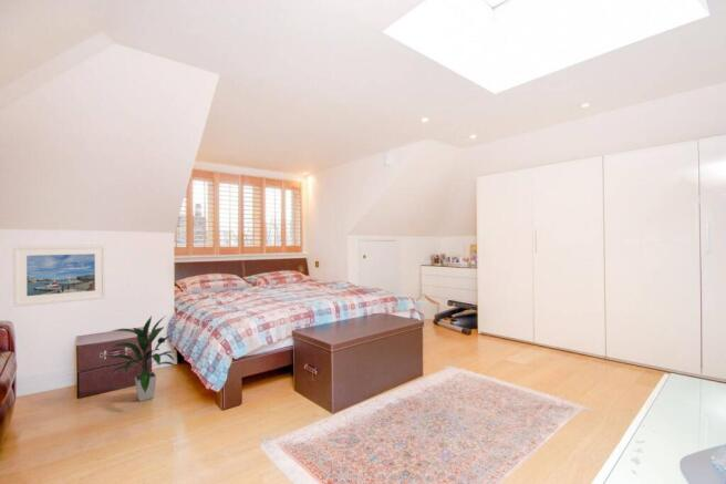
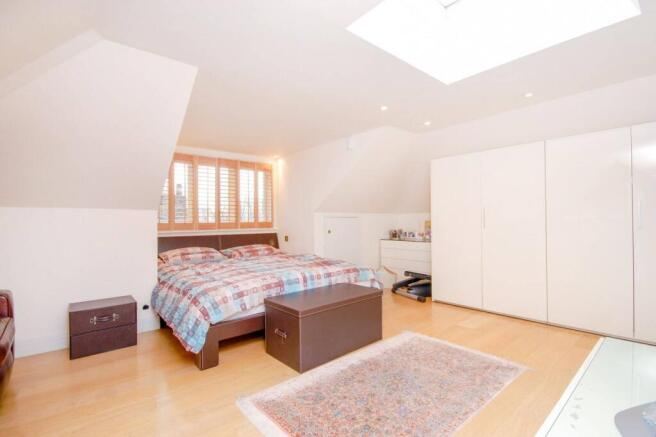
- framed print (62, 274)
- indoor plant (144, 358)
